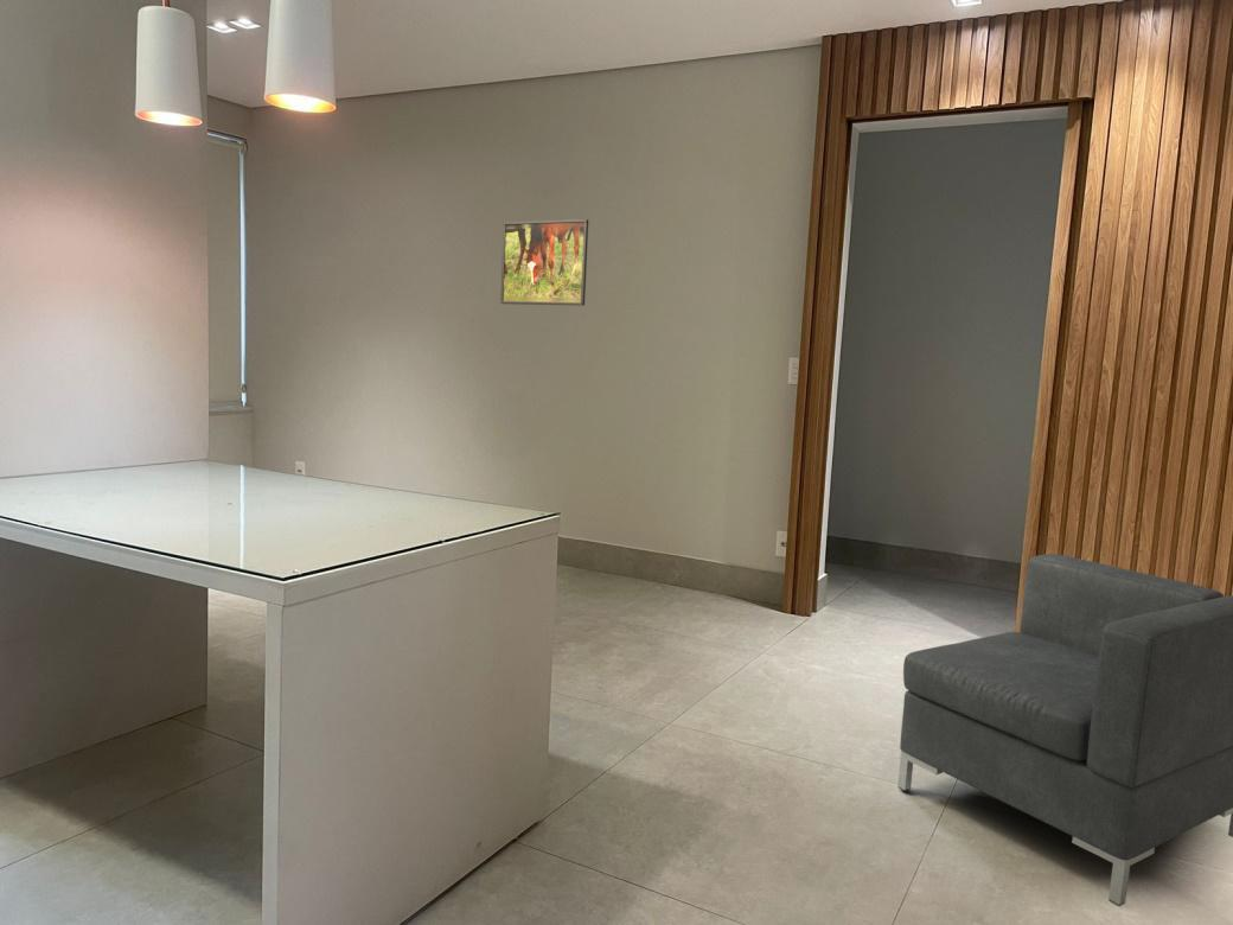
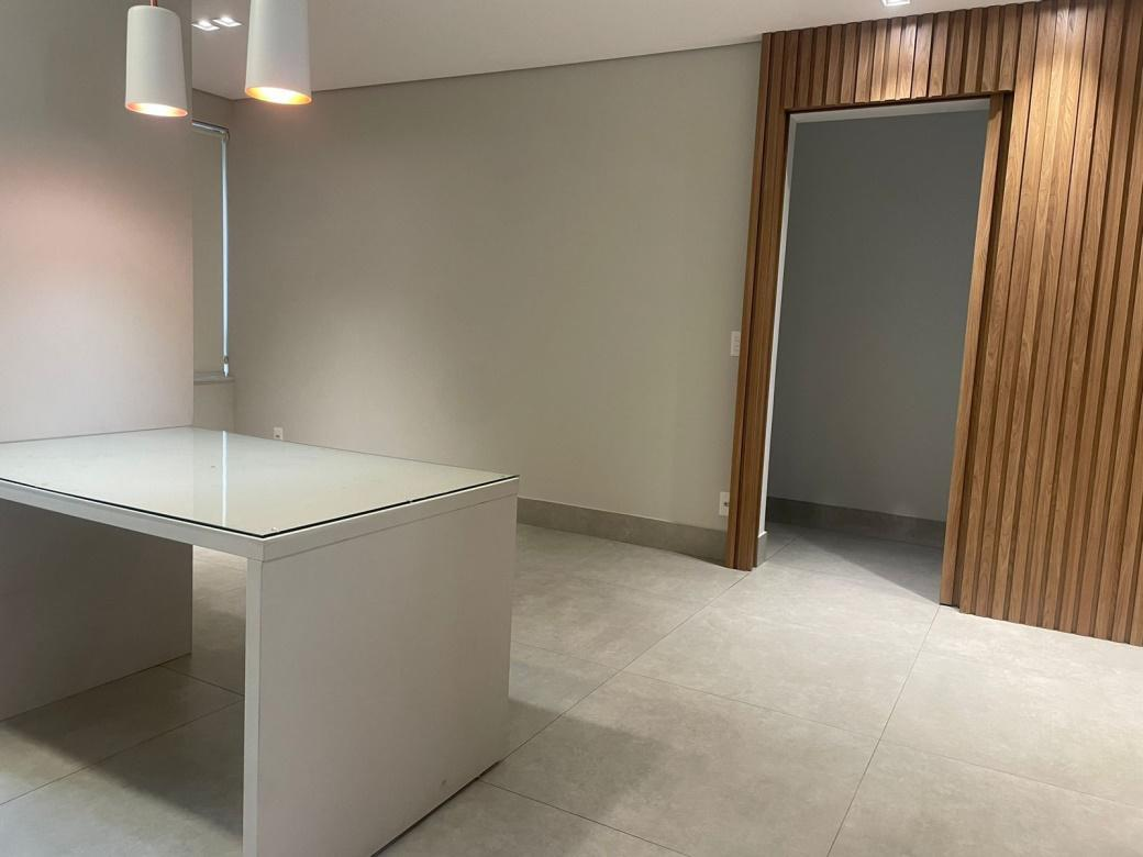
- chair (1074, 698)
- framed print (543, 262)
